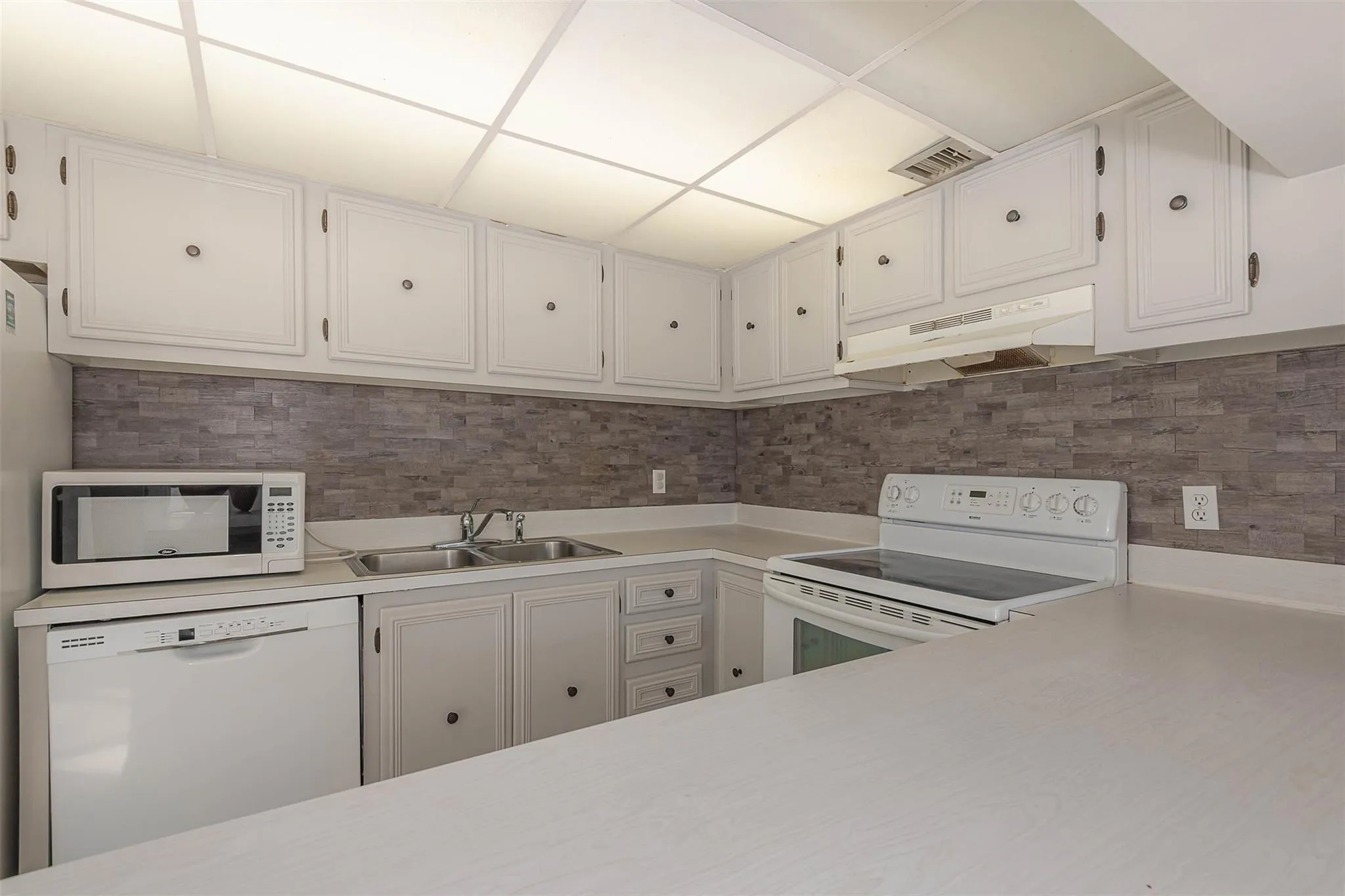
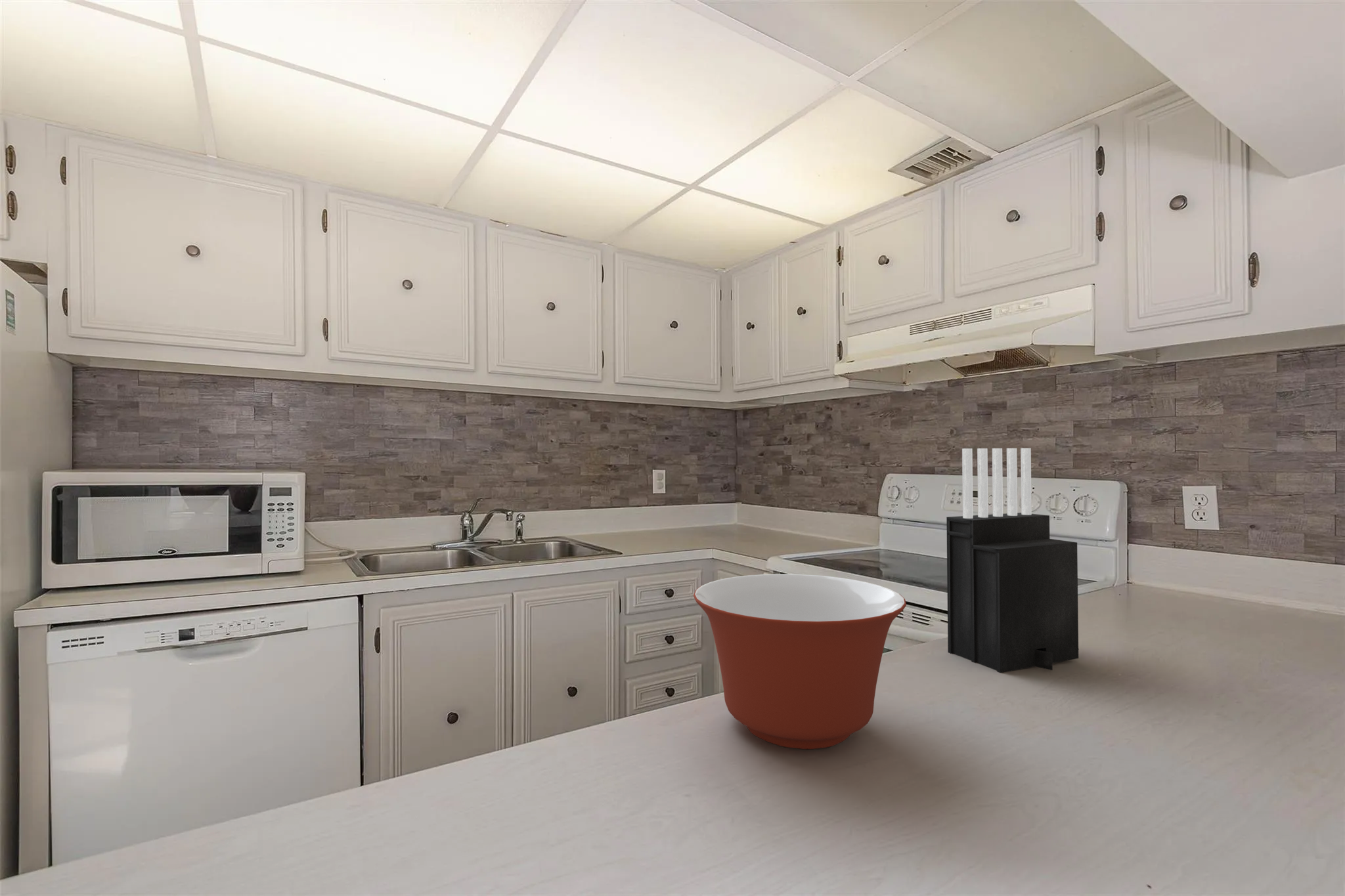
+ knife block (1017, 553)
+ mixing bowl (797, 659)
